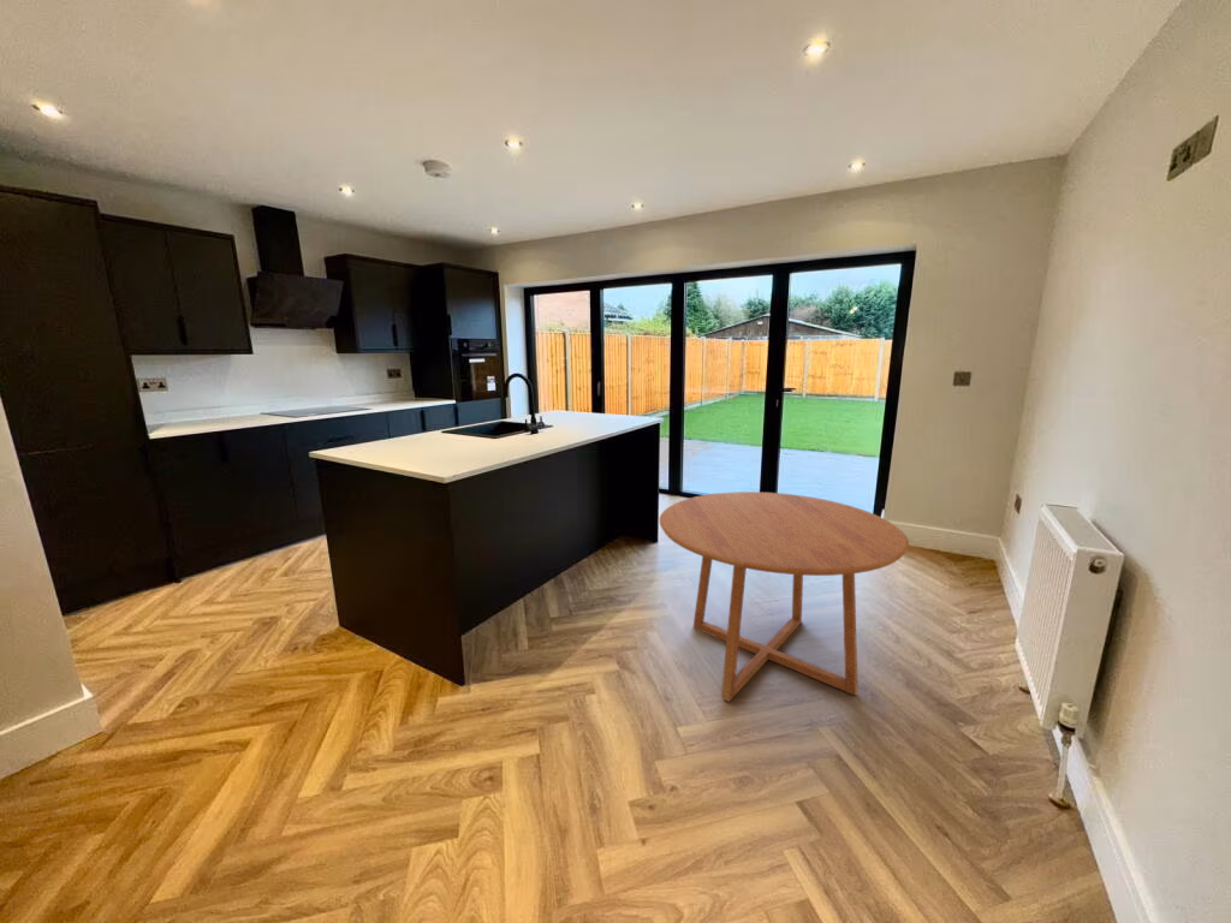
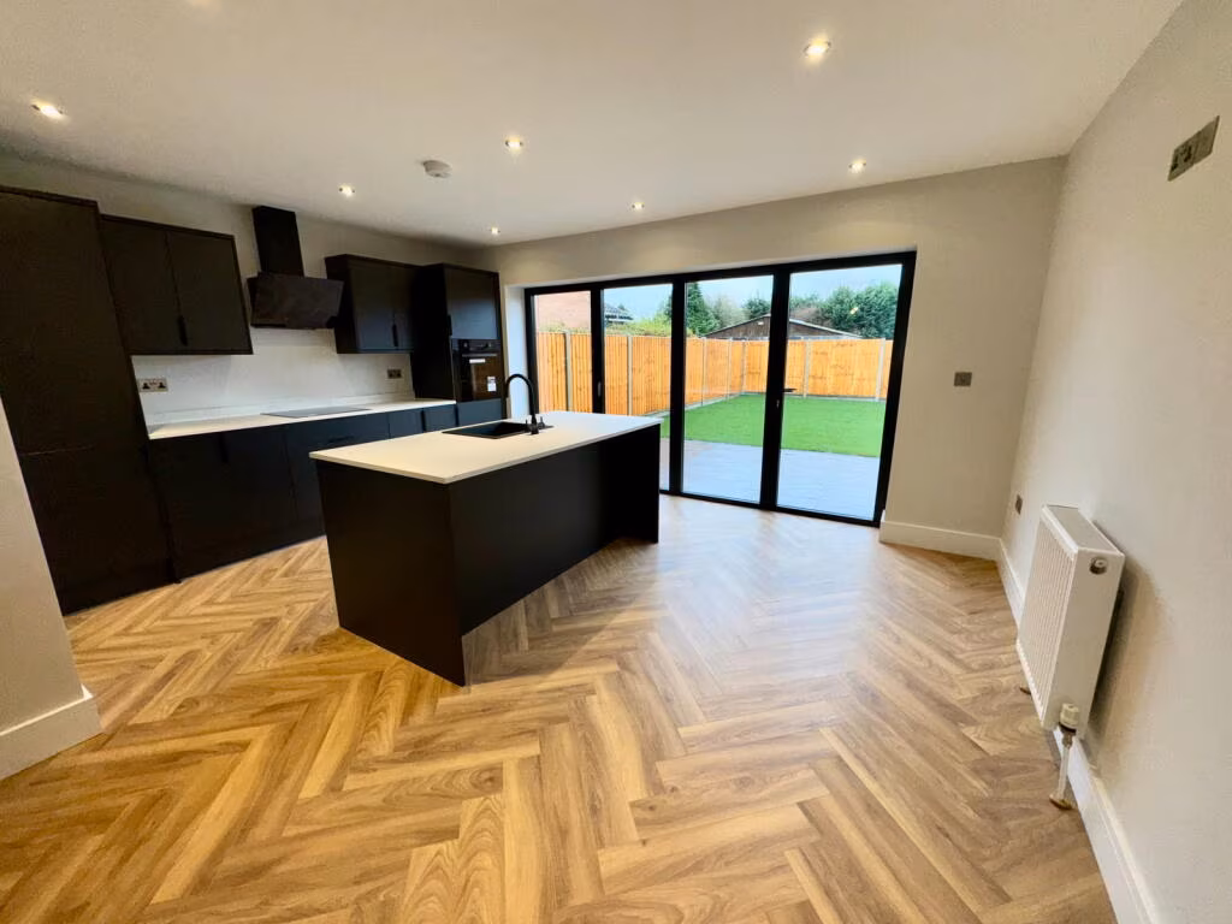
- dining table (773, 572)
